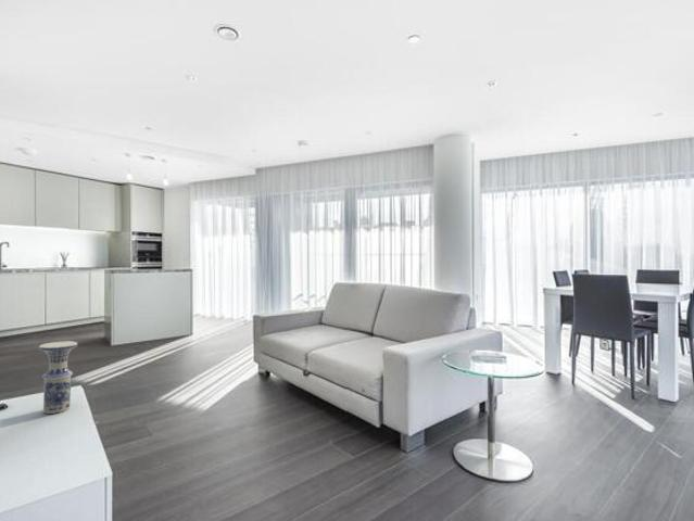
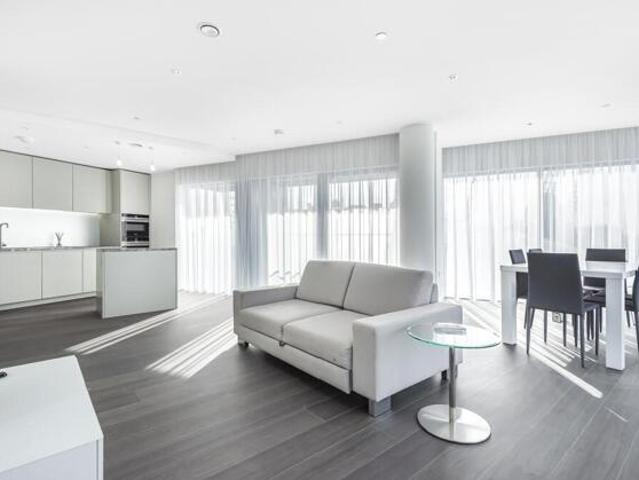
- vase (59, 377)
